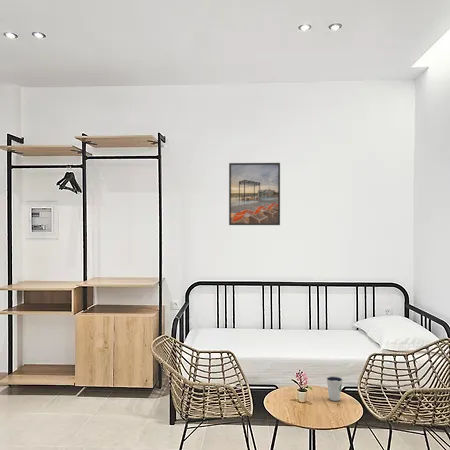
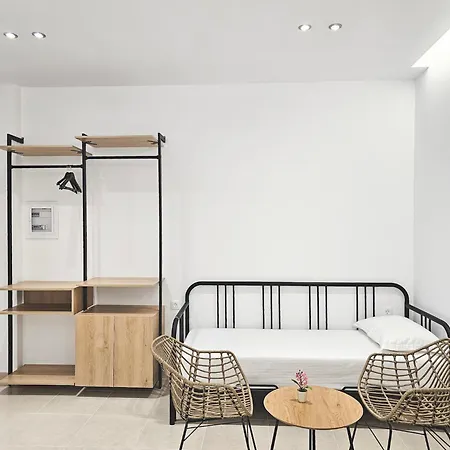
- dixie cup (334, 388)
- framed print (254, 194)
